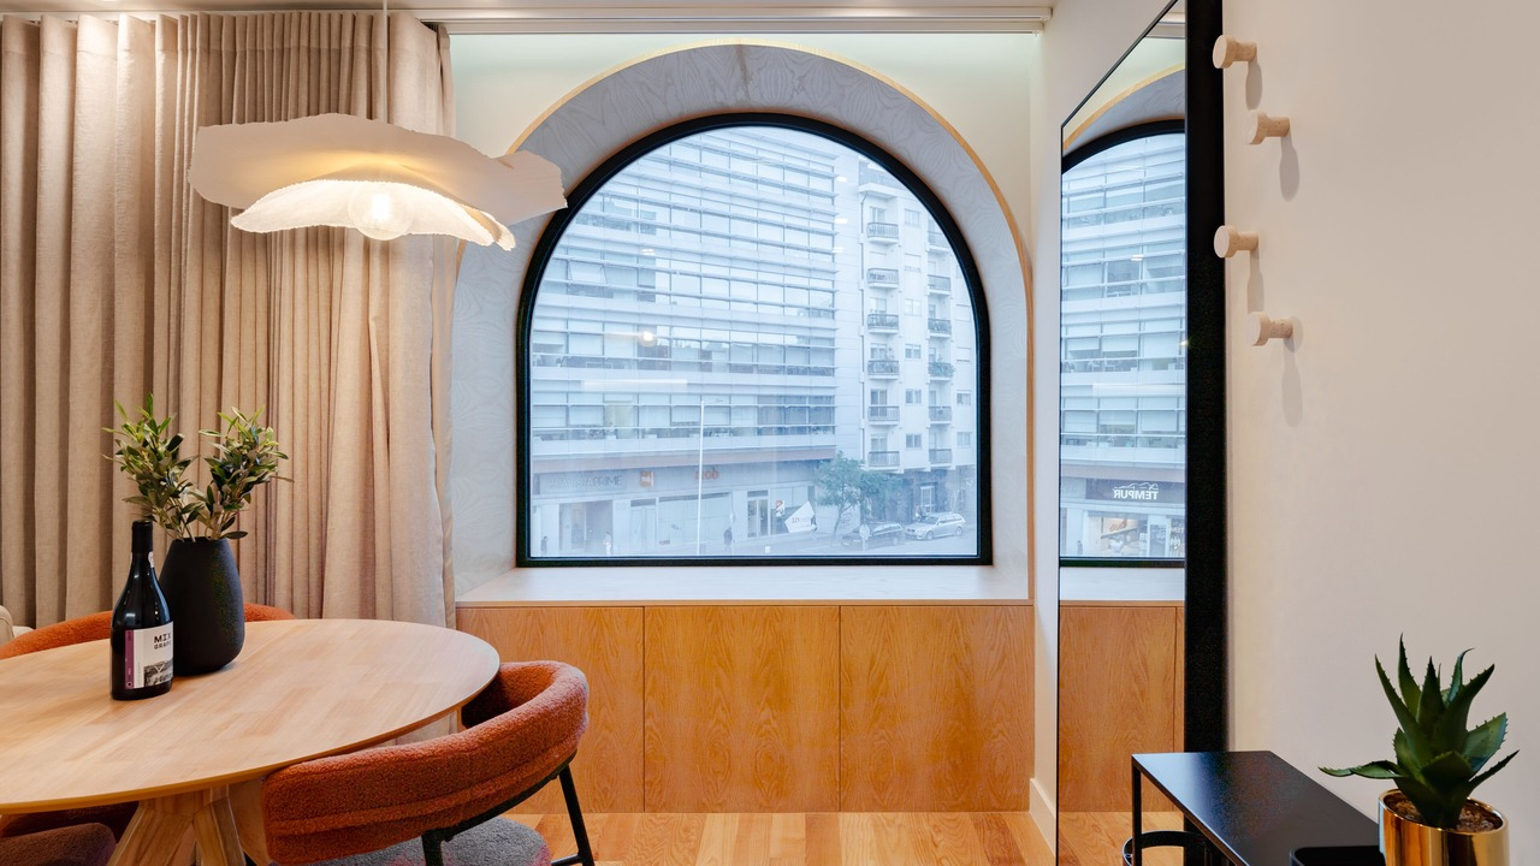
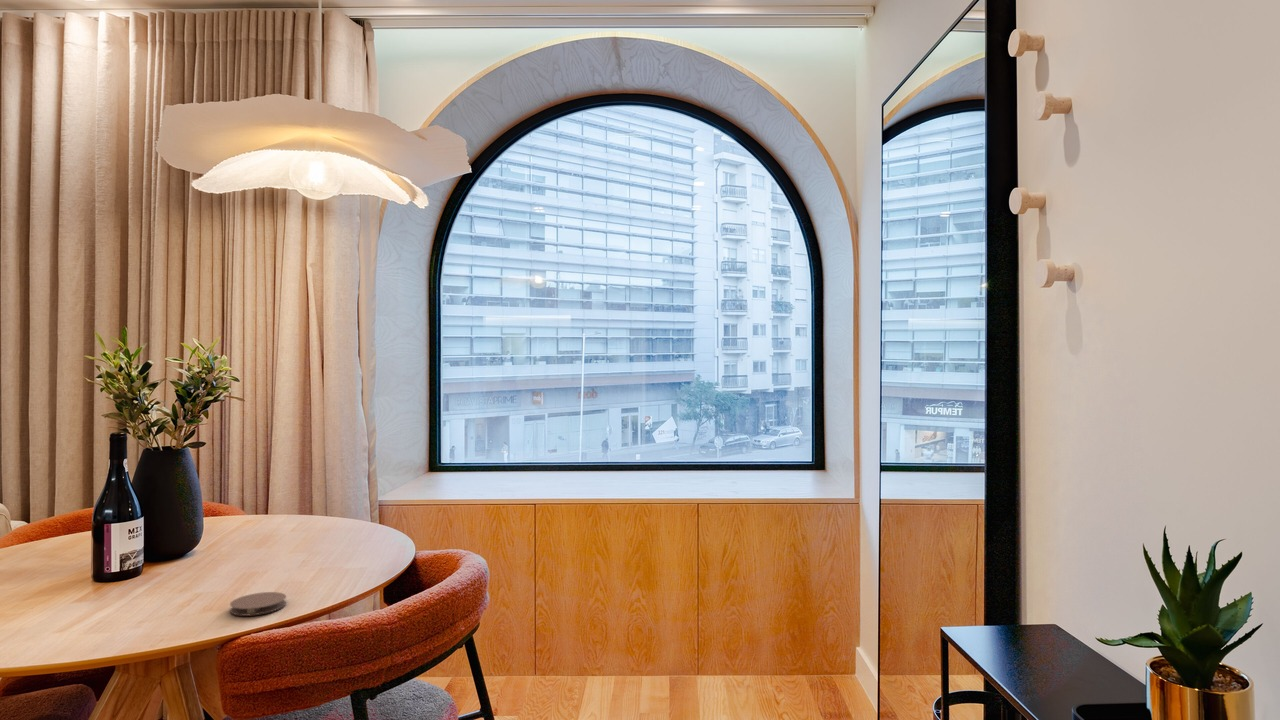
+ coaster (258, 603)
